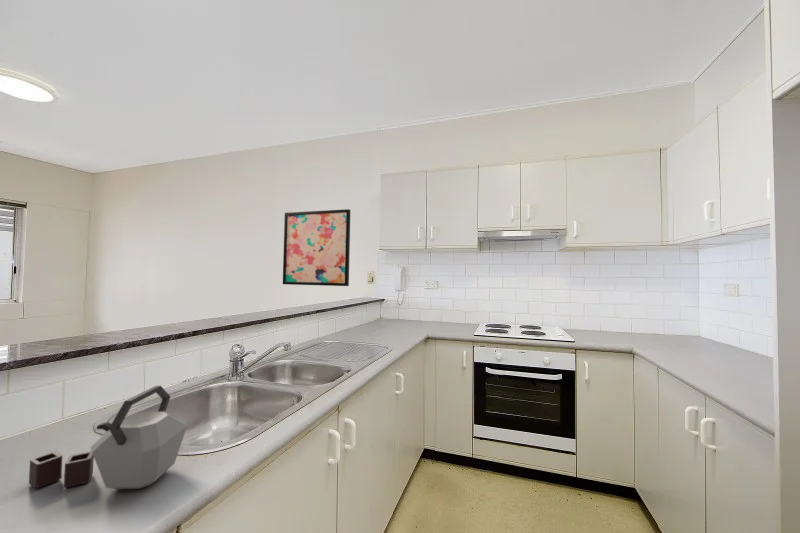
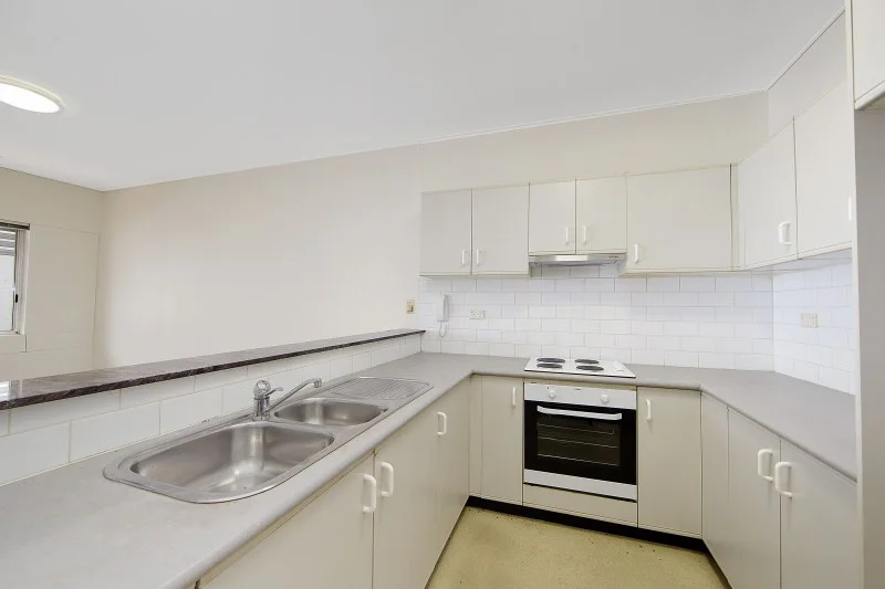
- wall art (315, 248)
- kettle (105, 436)
